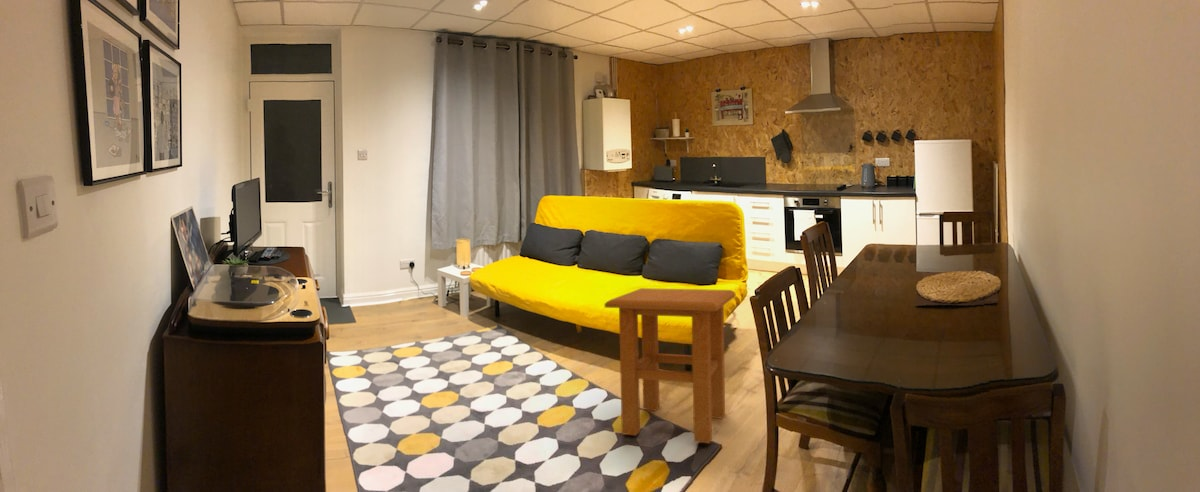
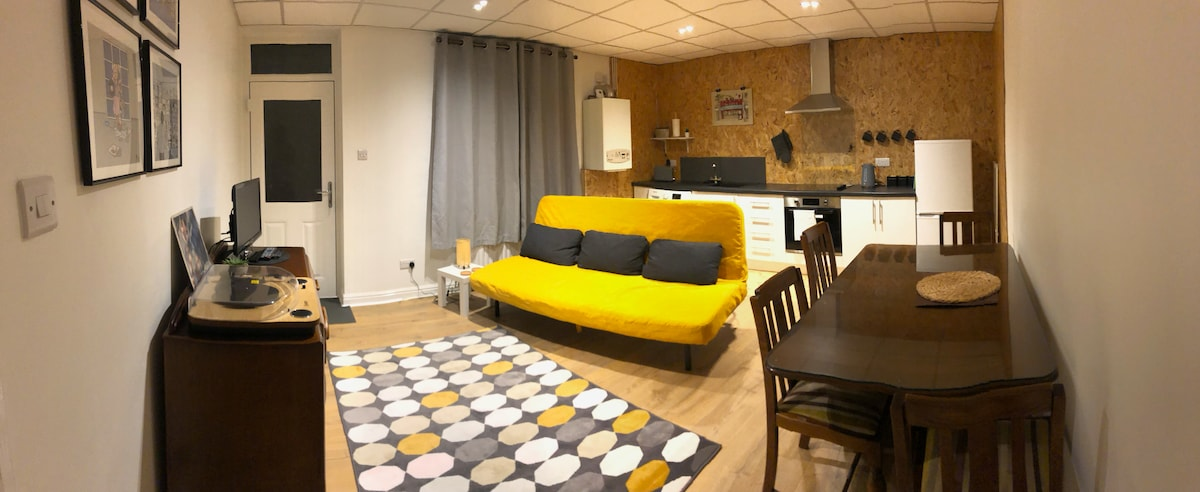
- side table (674, 359)
